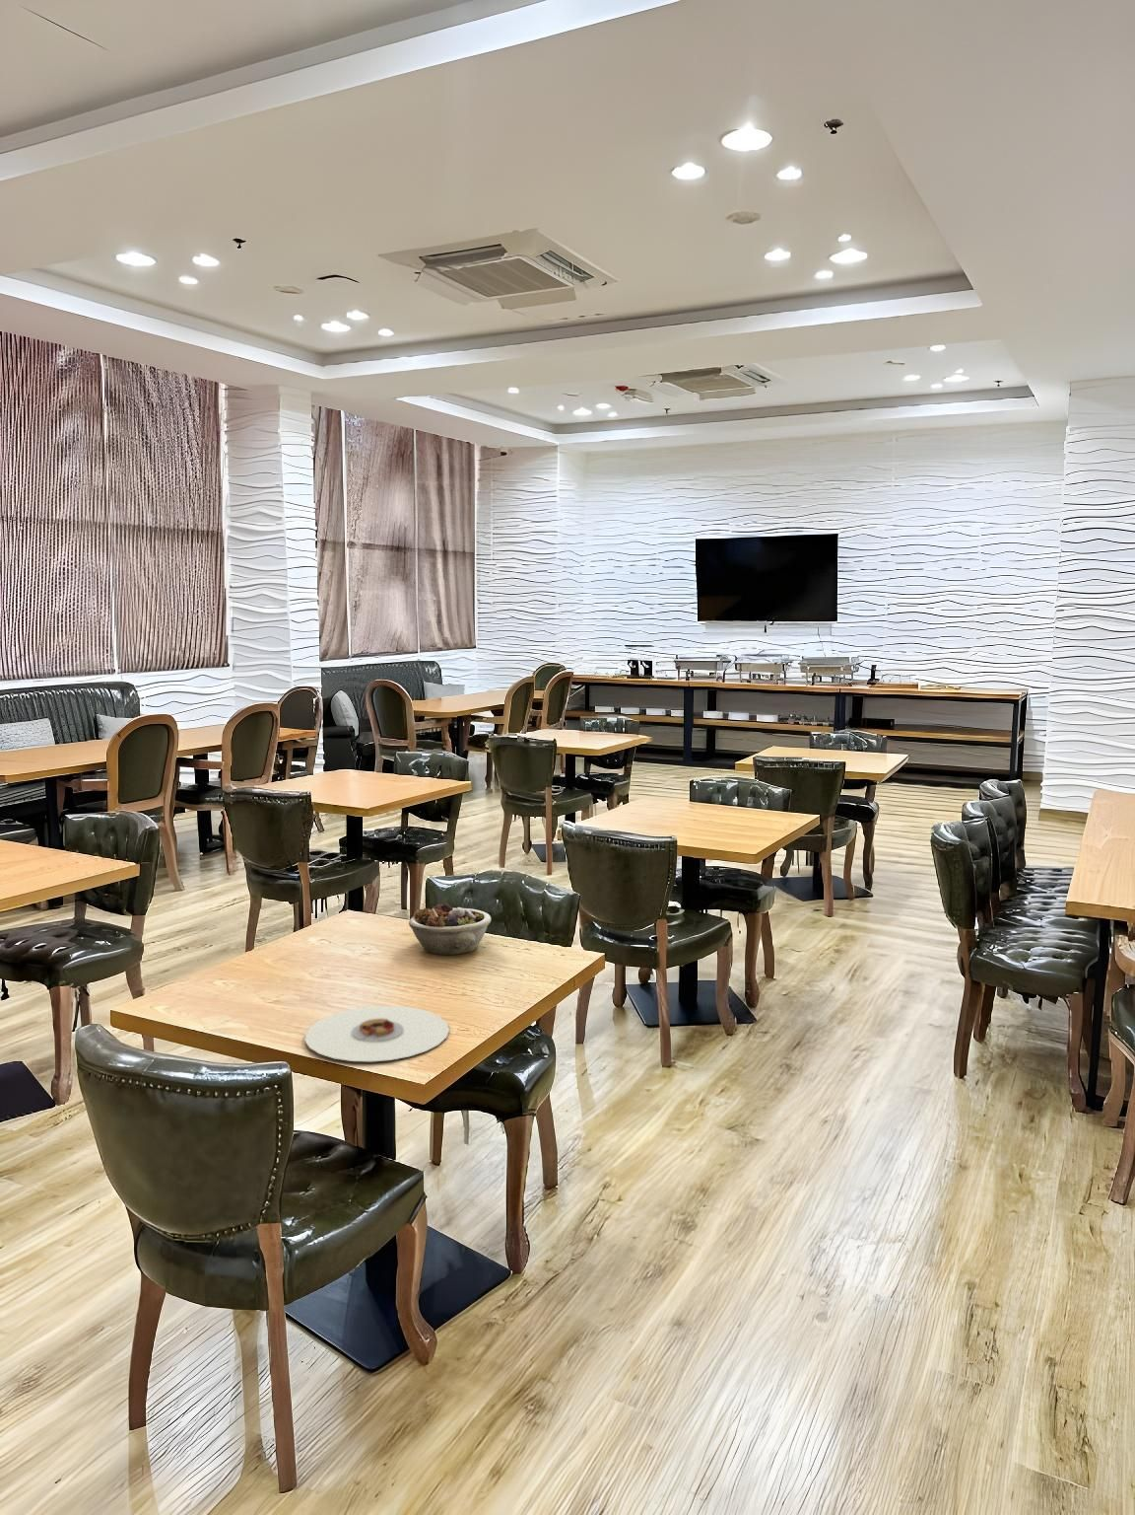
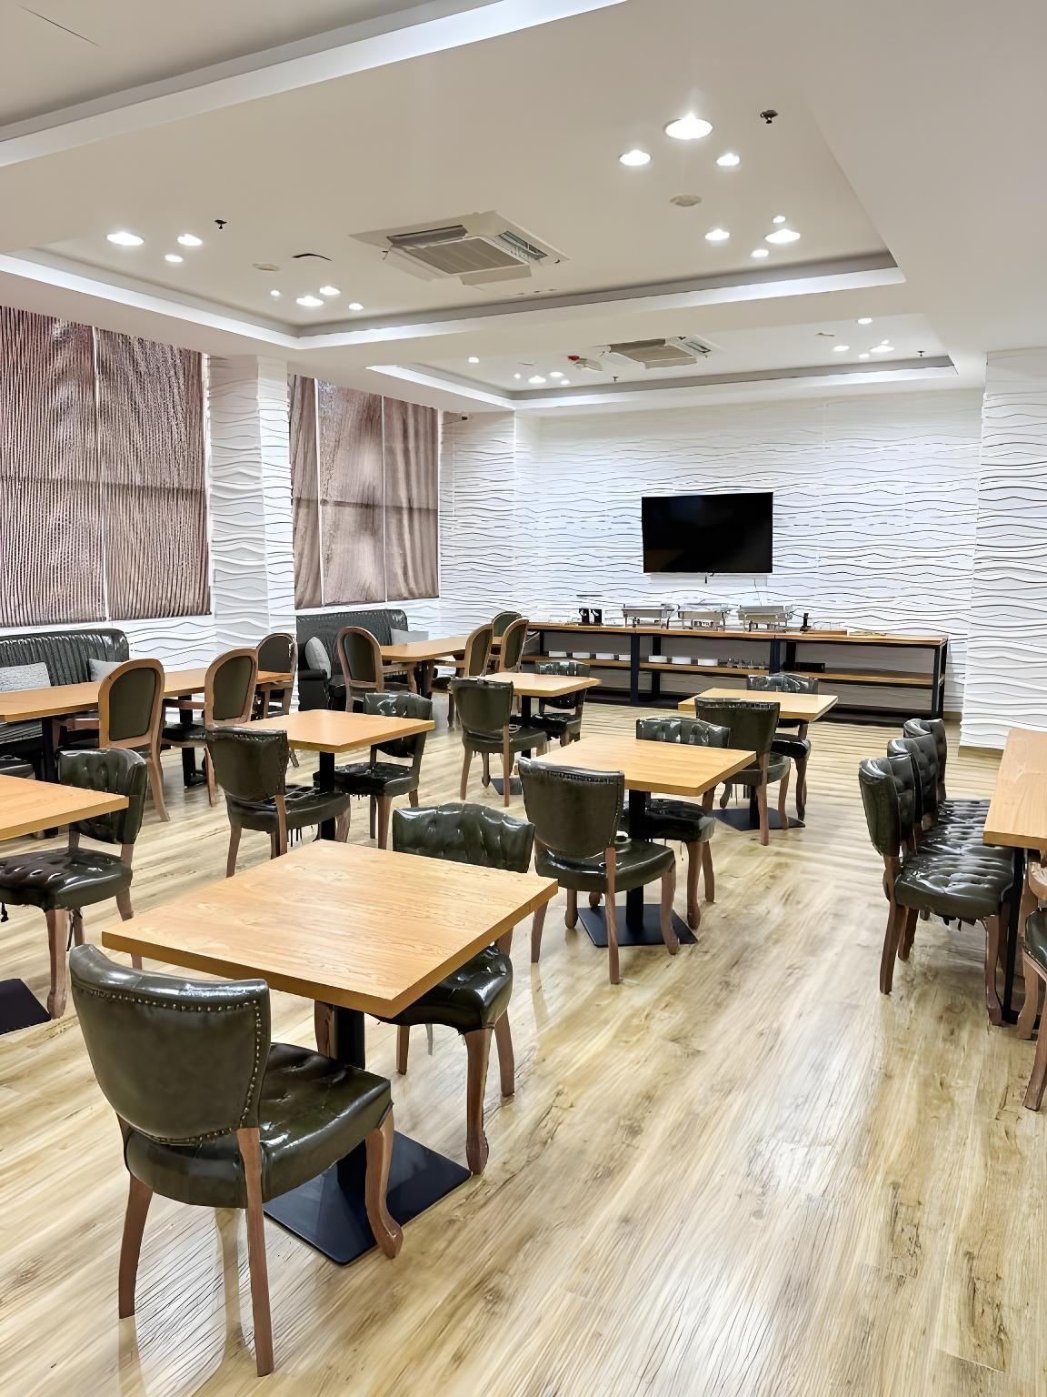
- succulent planter (451, 926)
- plate (378, 1027)
